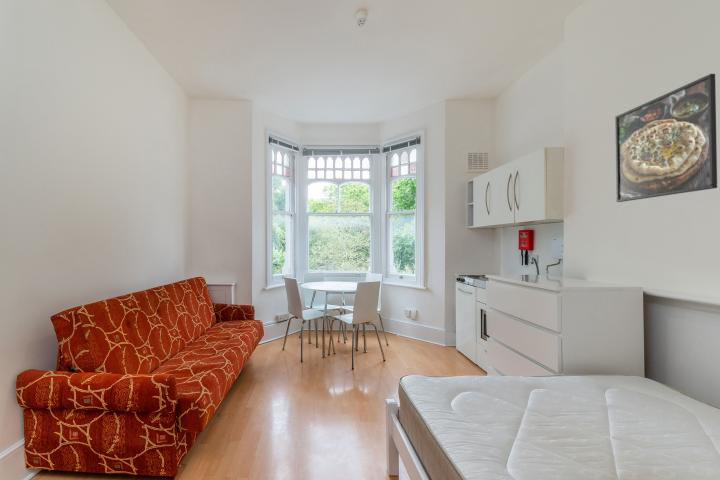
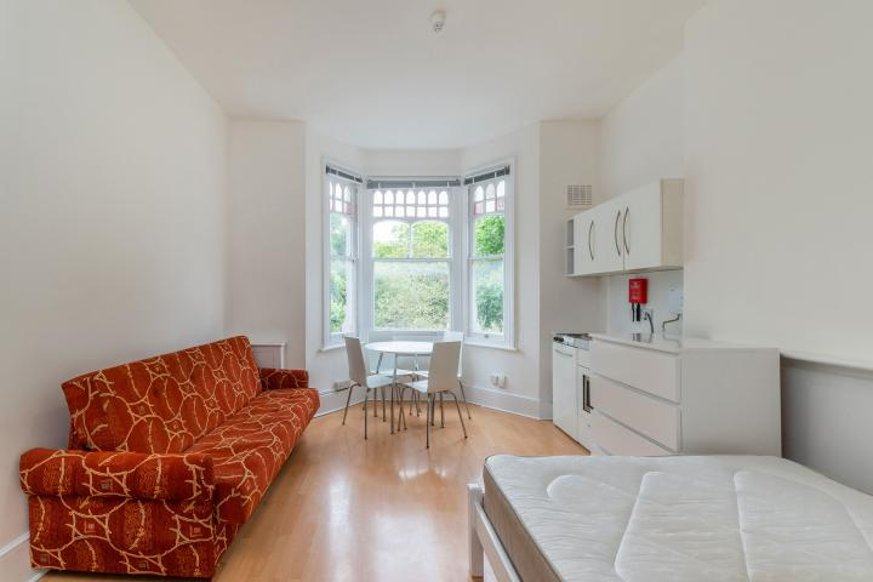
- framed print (658, 147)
